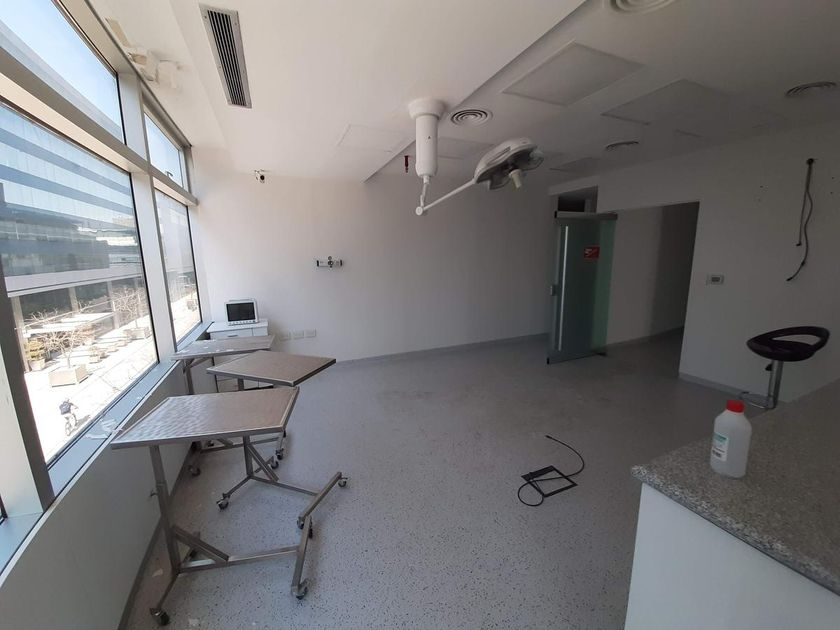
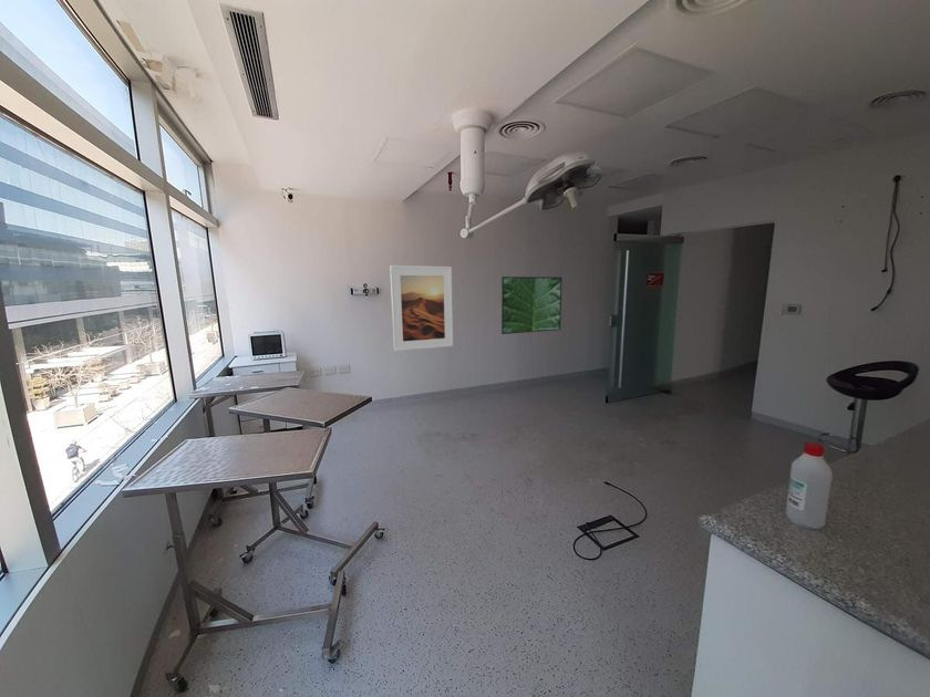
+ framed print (423, 308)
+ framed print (533, 304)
